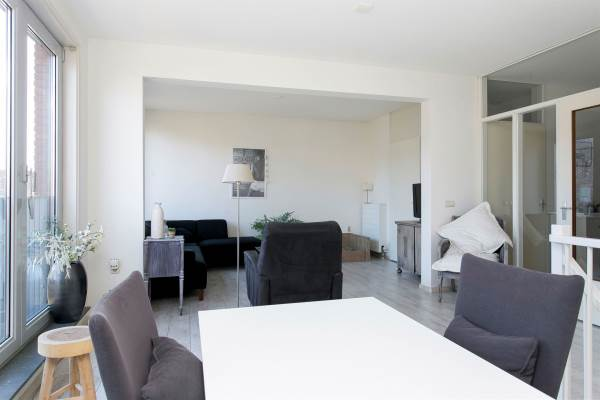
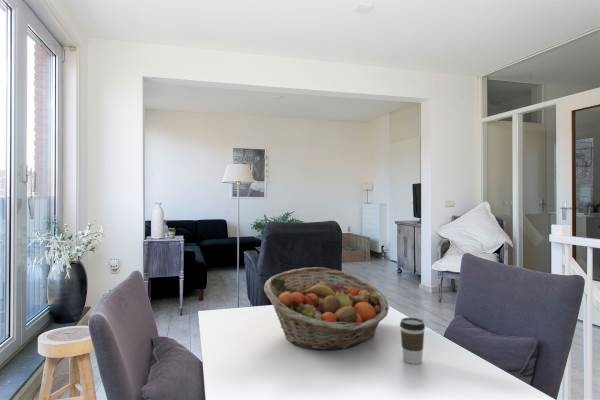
+ fruit basket (327, 304)
+ coffee cup (412, 340)
